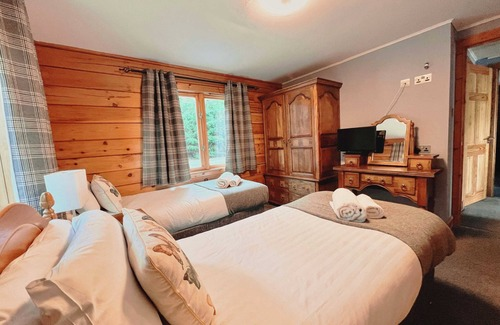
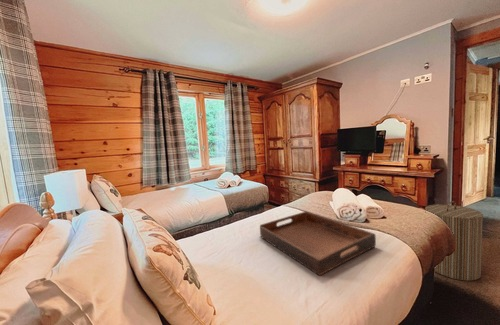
+ laundry hamper (453, 233)
+ serving tray (311, 235)
